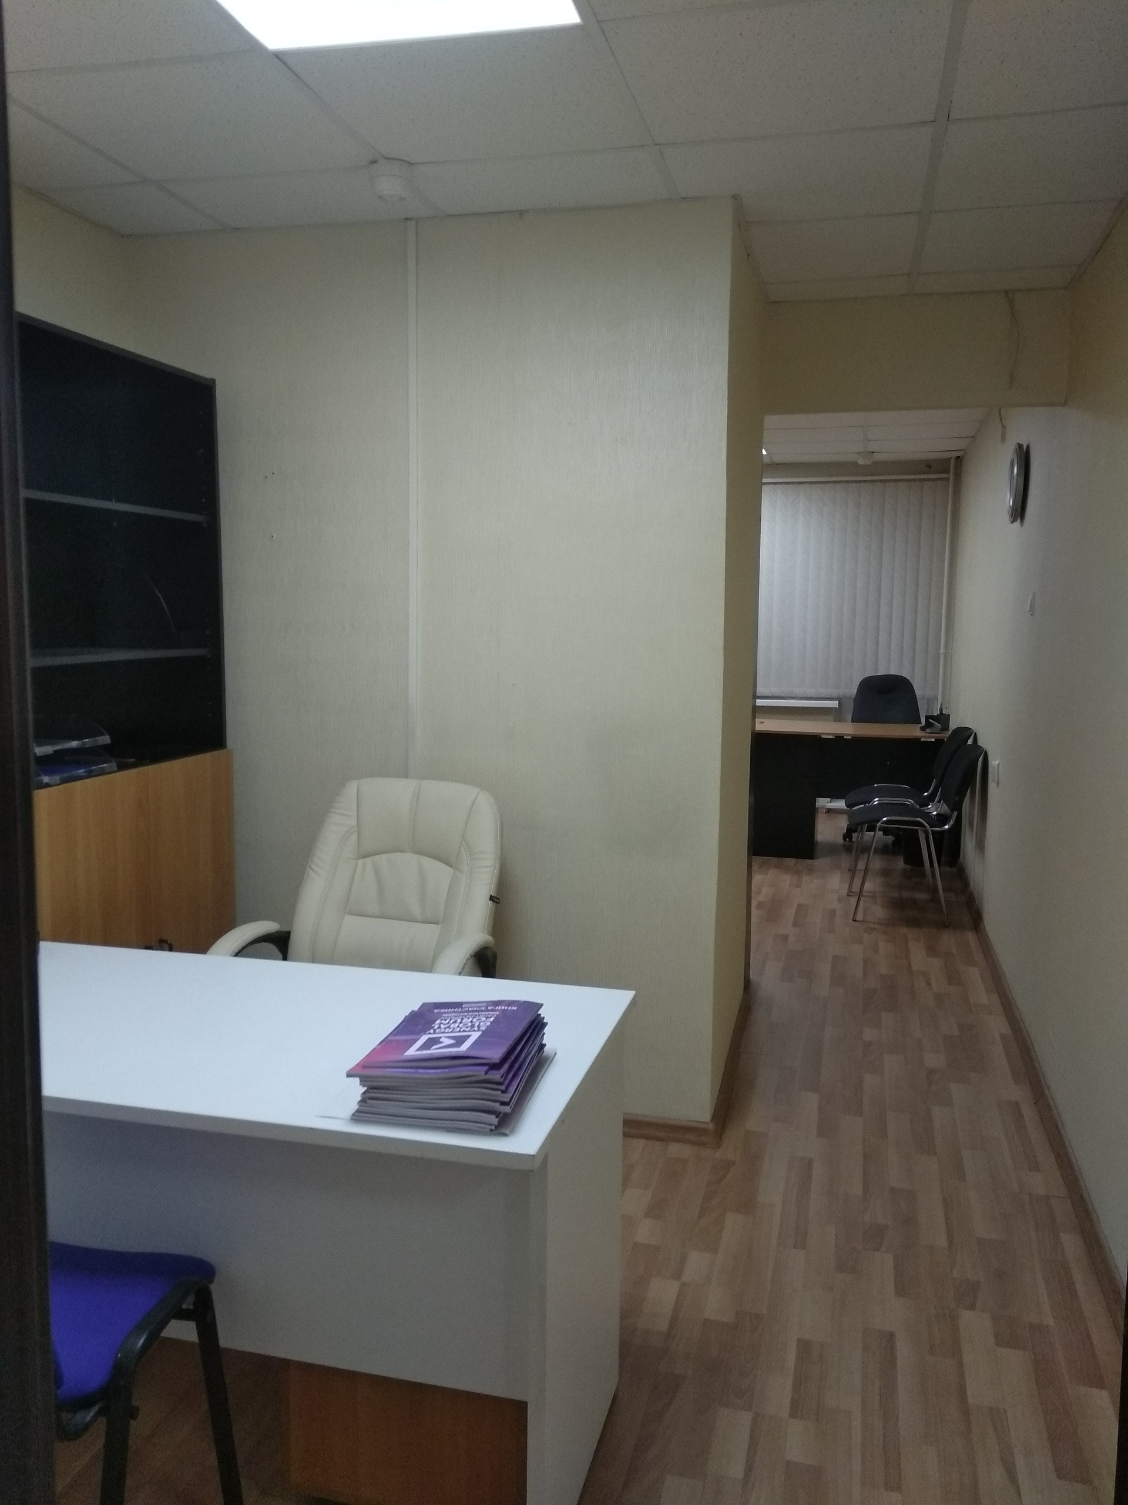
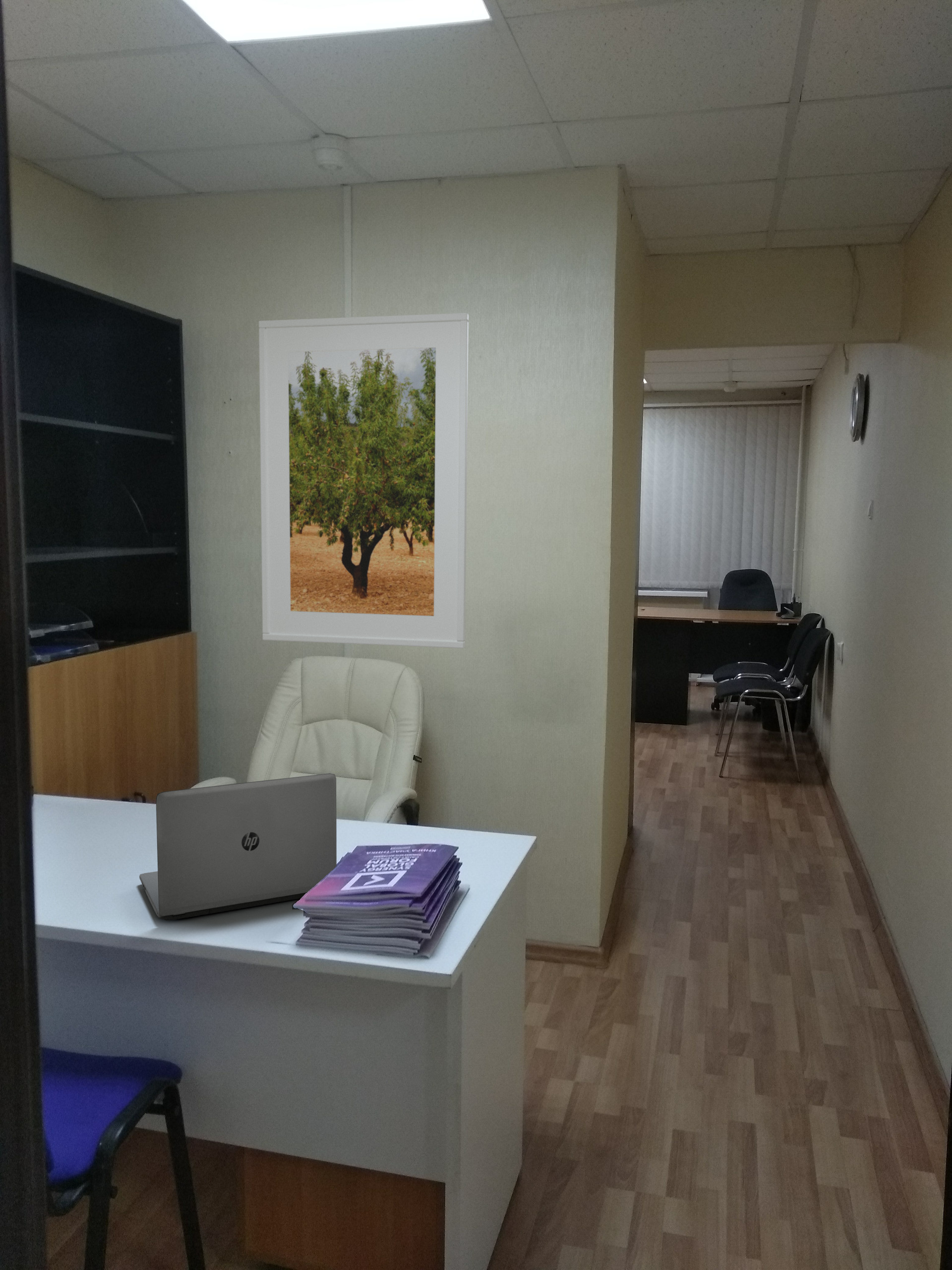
+ laptop (236, 829)
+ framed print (361, 483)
